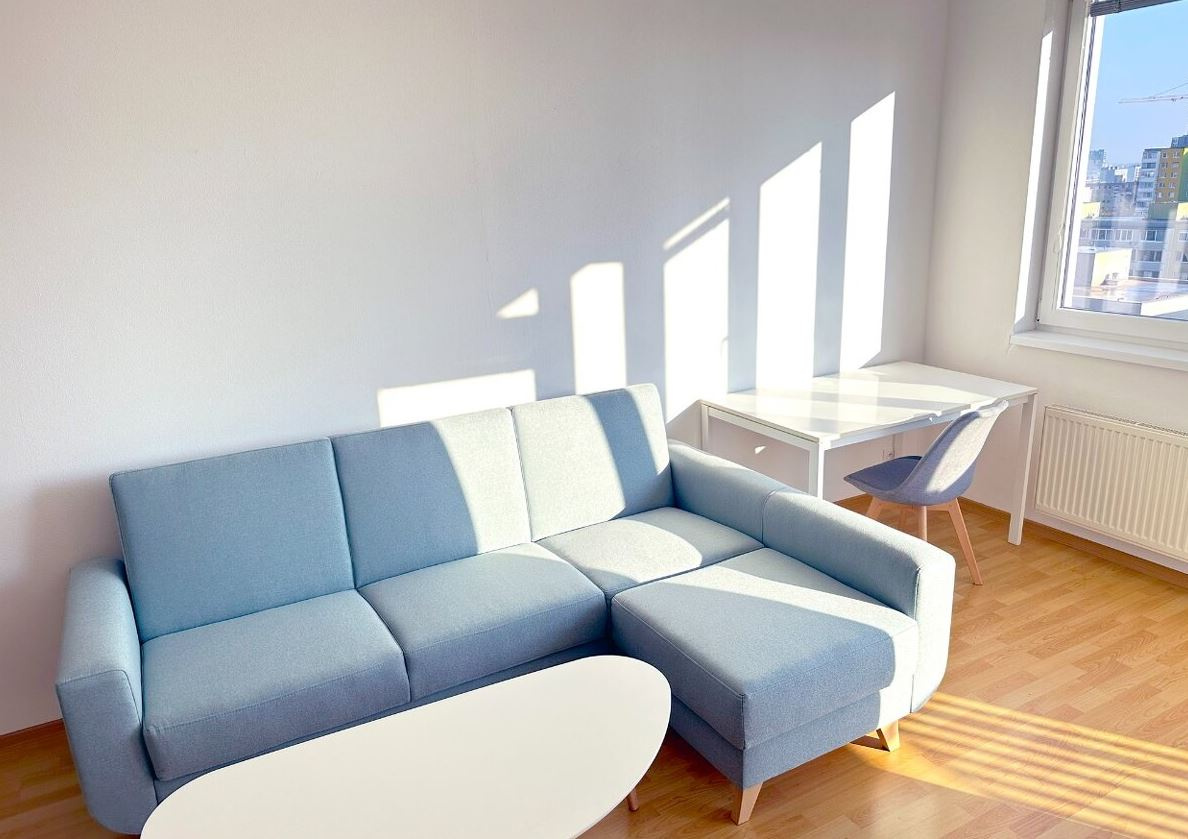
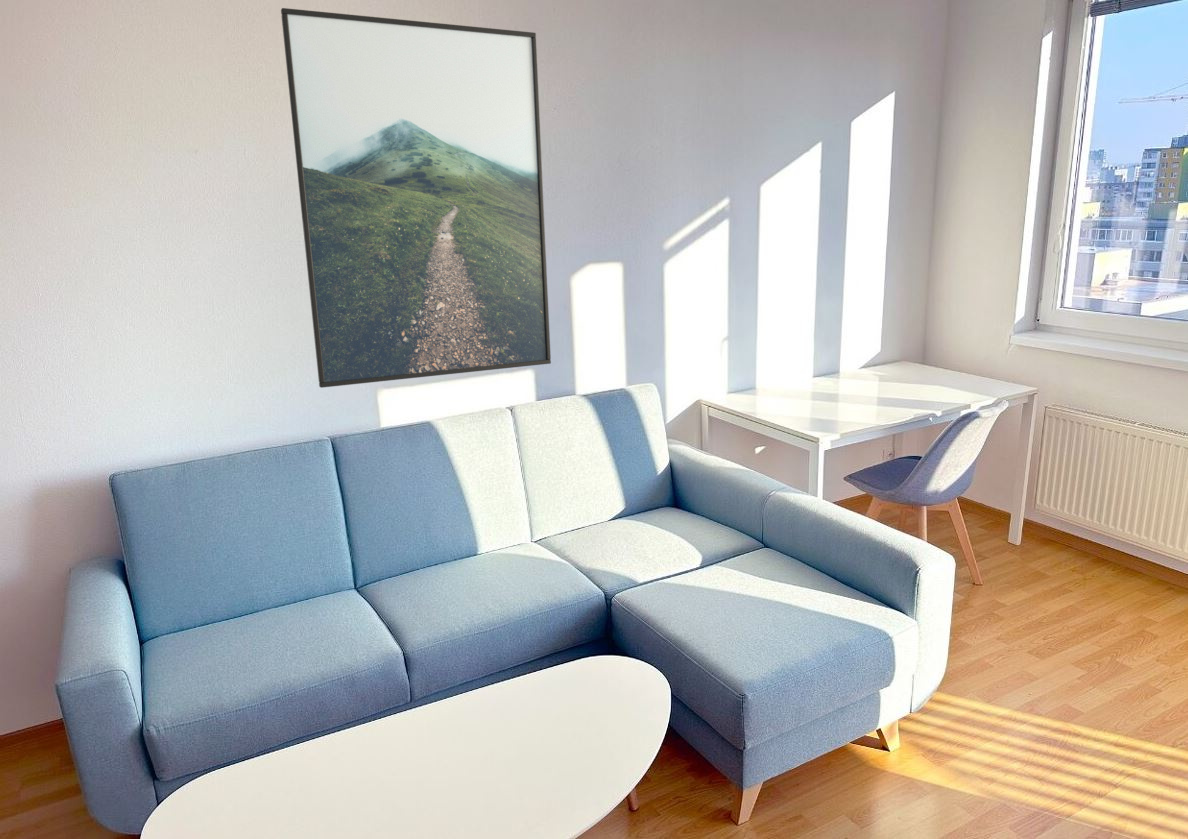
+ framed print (430, 205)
